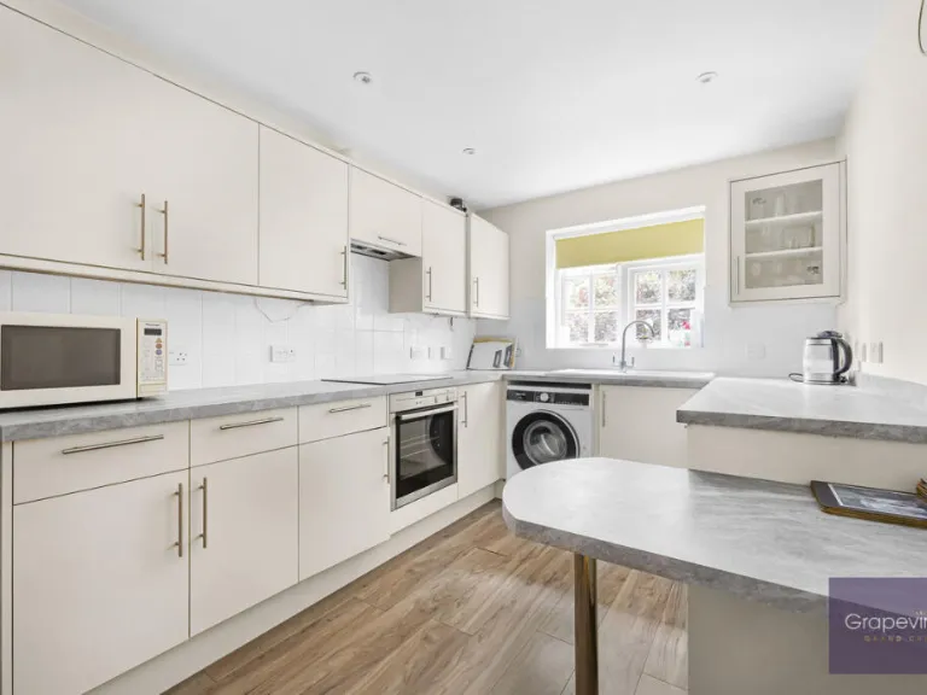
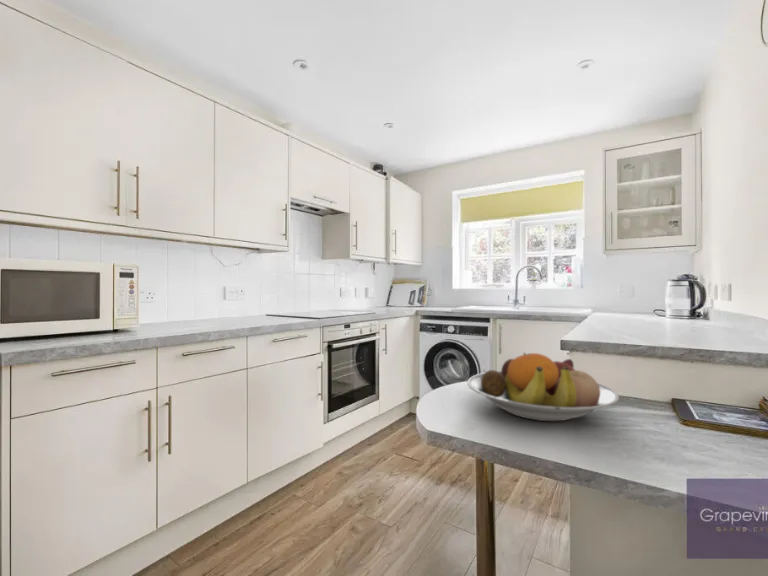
+ fruit bowl (537, 380)
